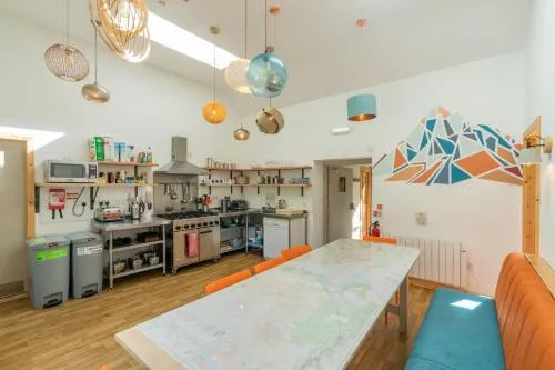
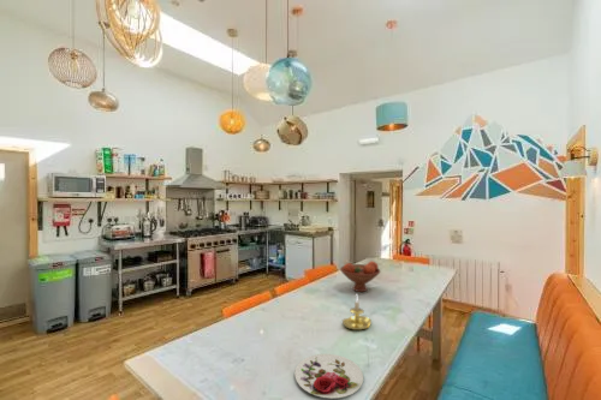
+ fruit bowl (359, 275)
+ candle holder (355, 309)
+ plate (328, 372)
